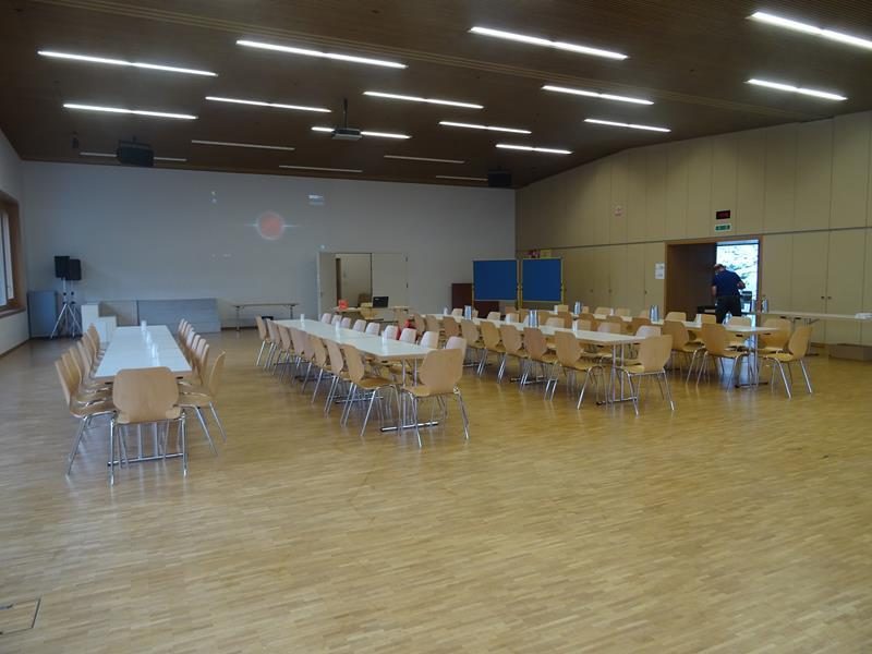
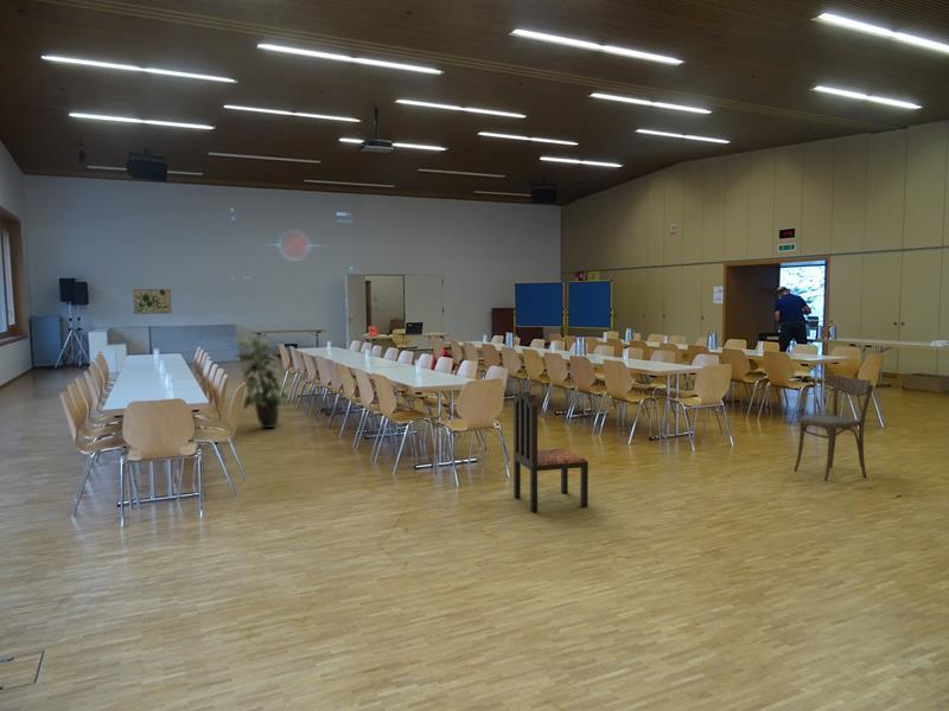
+ indoor plant (262, 380)
+ dining chair (834, 425)
+ dining chair (549, 449)
+ wall art (152, 301)
